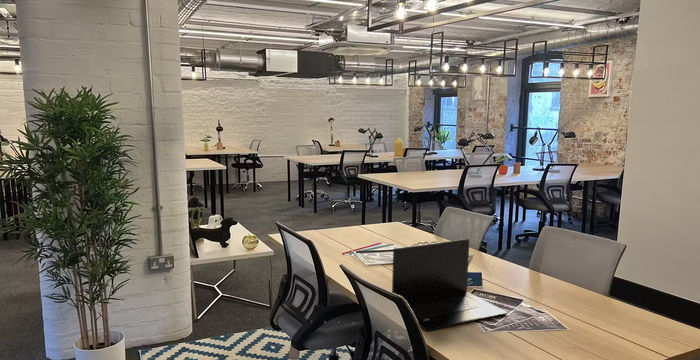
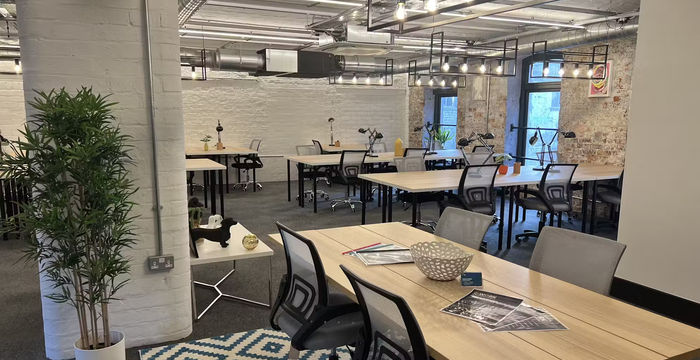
- laptop (449, 281)
